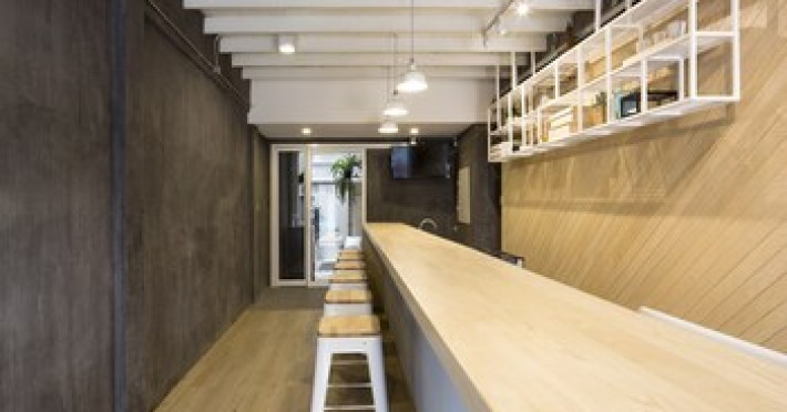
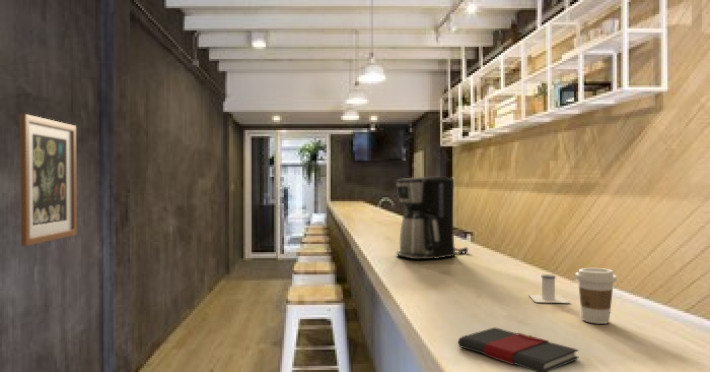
+ coffee cup (595, 295)
+ salt shaker (548, 287)
+ book (516, 346)
+ coffee maker (435, 216)
+ wall art (51, 180)
